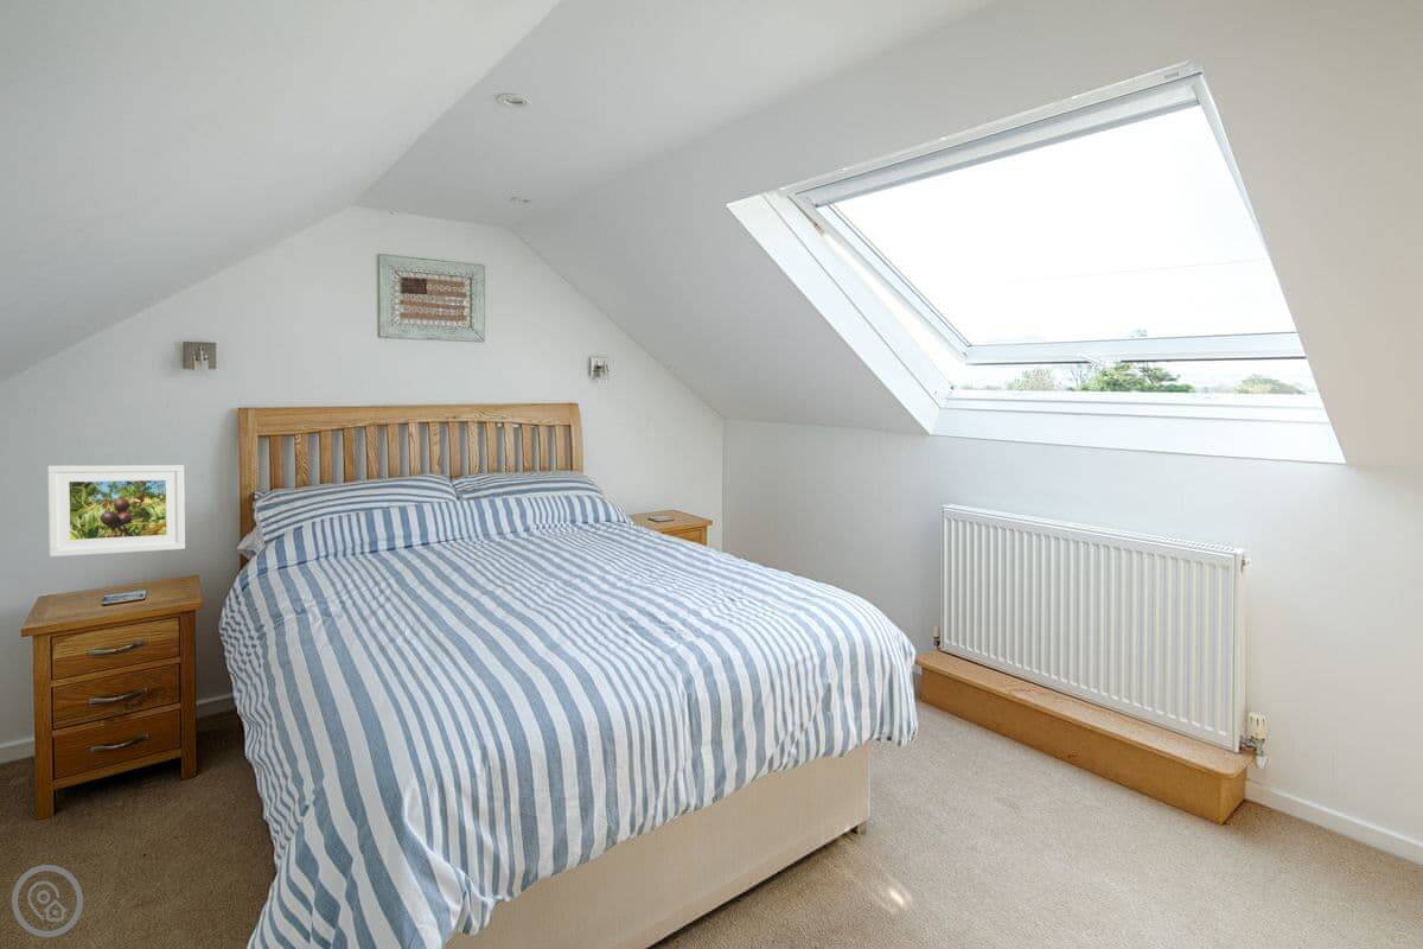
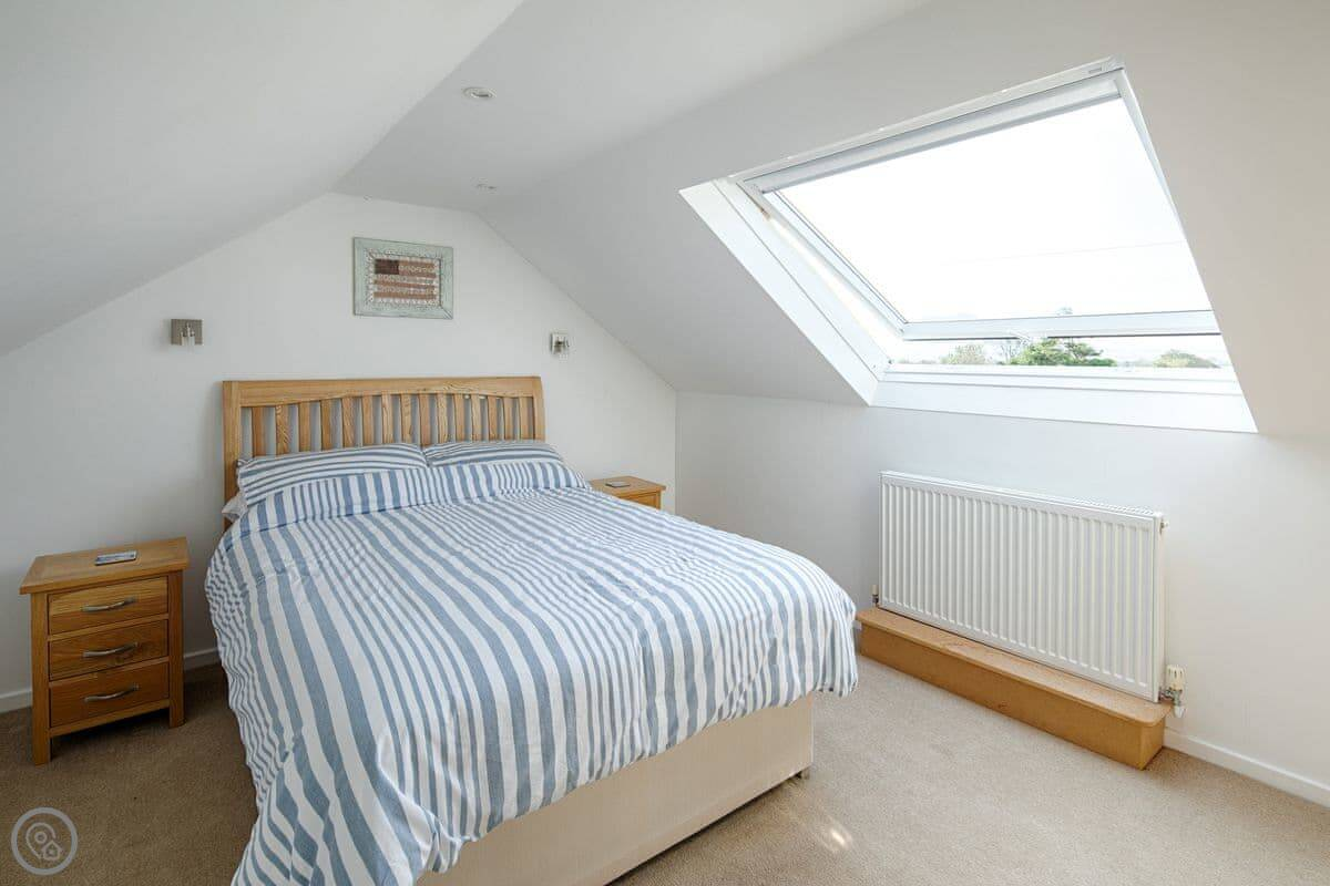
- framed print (119, 509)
